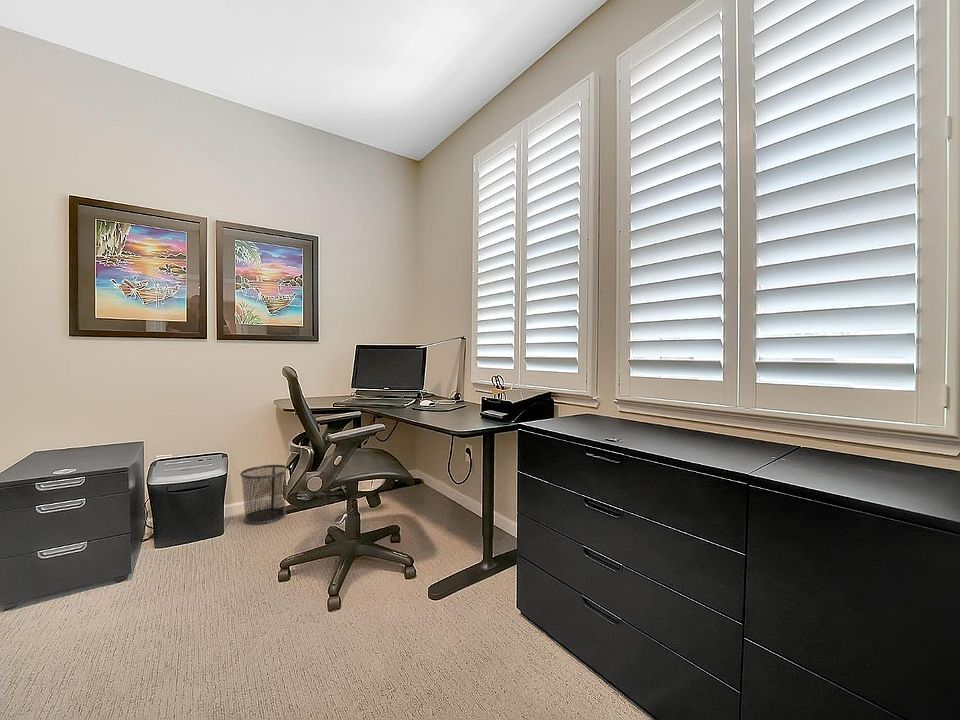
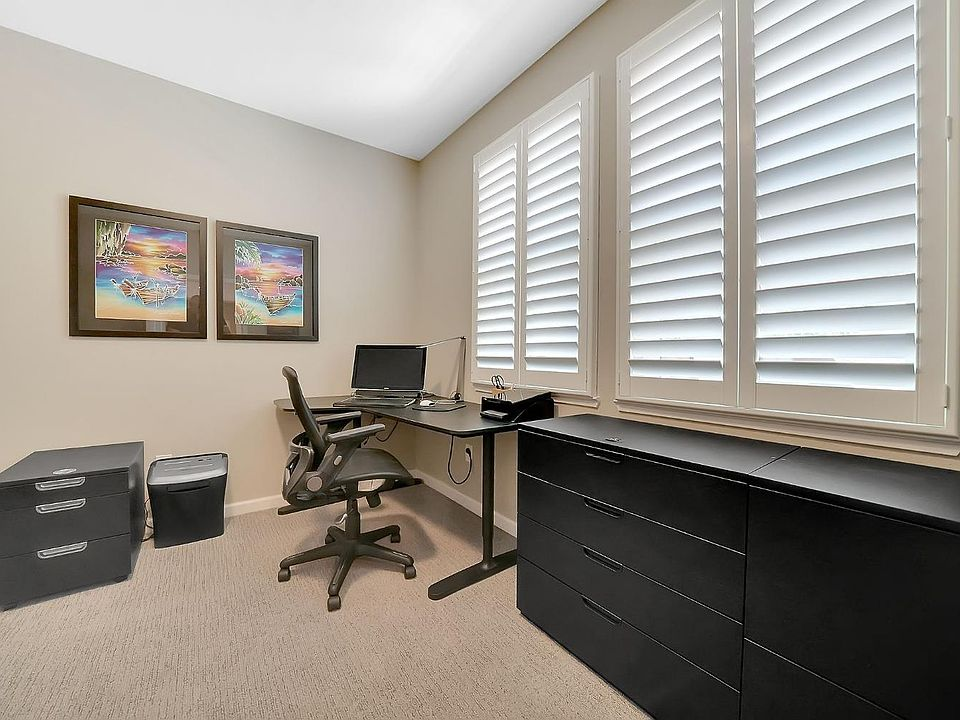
- waste bin (265, 493)
